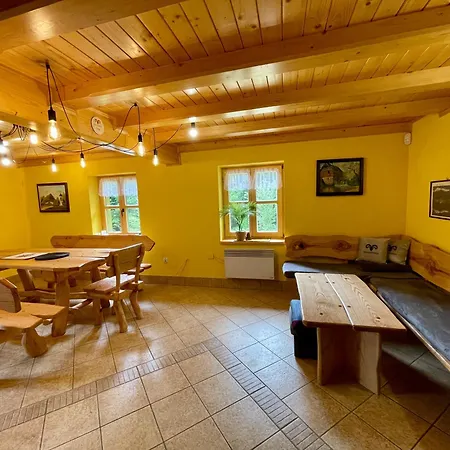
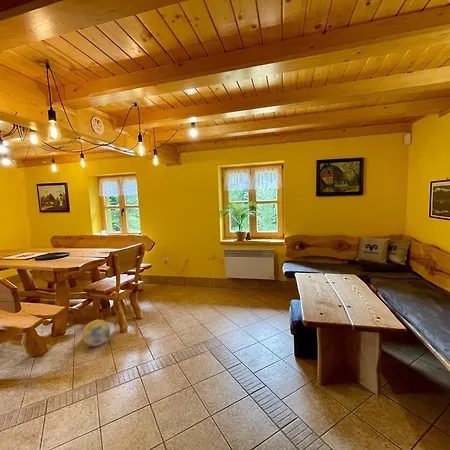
+ ball (96, 332)
